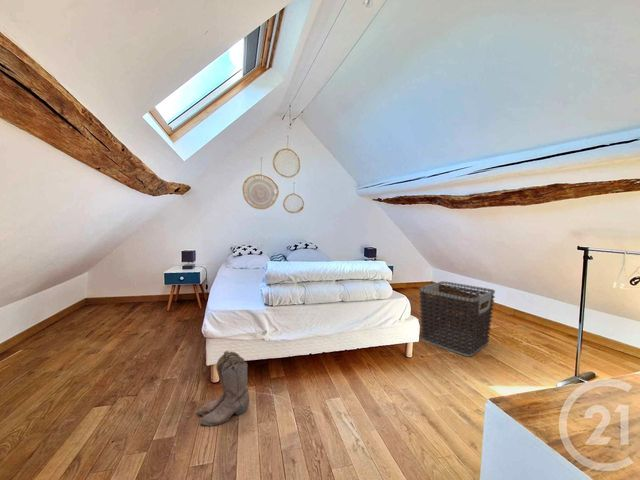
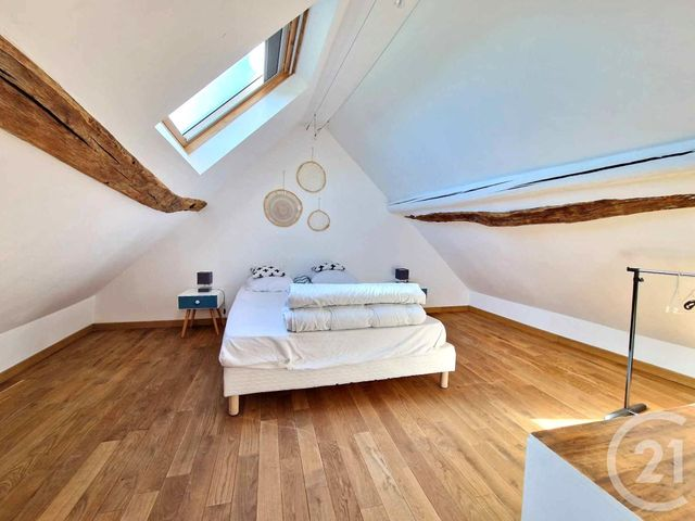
- boots (223, 384)
- clothes hamper (455, 315)
